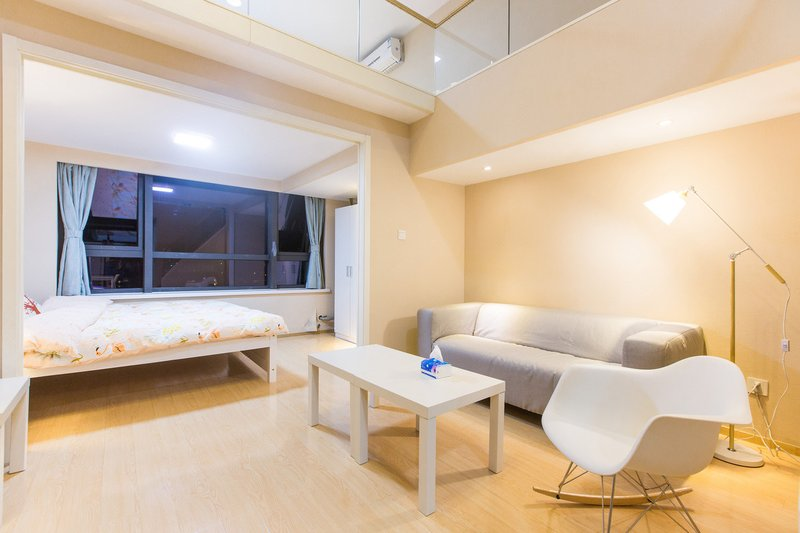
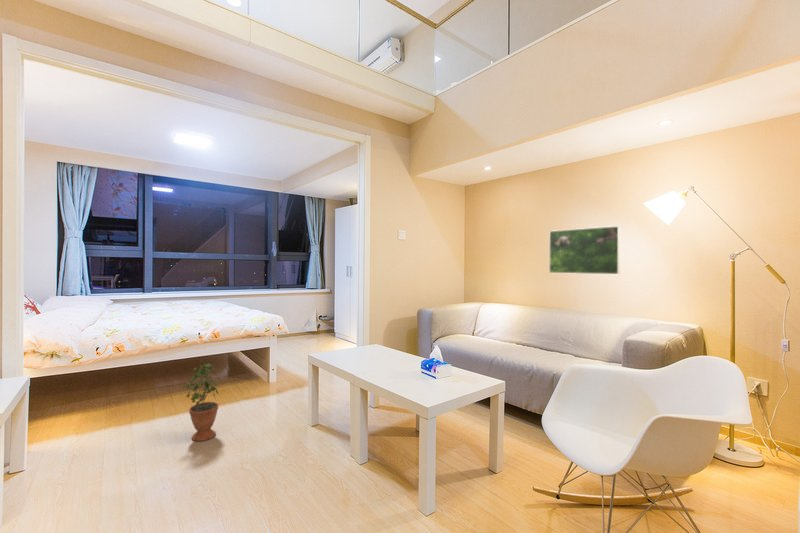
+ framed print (582, 251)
+ potted plant (200, 399)
